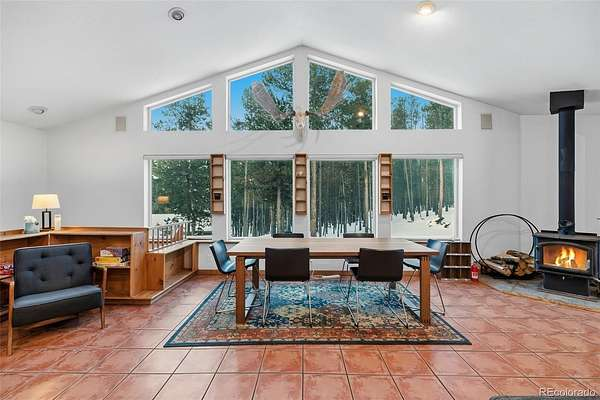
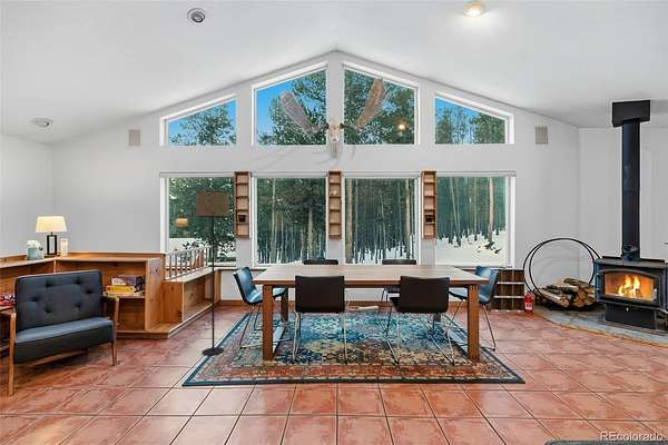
+ floor lamp (213, 271)
